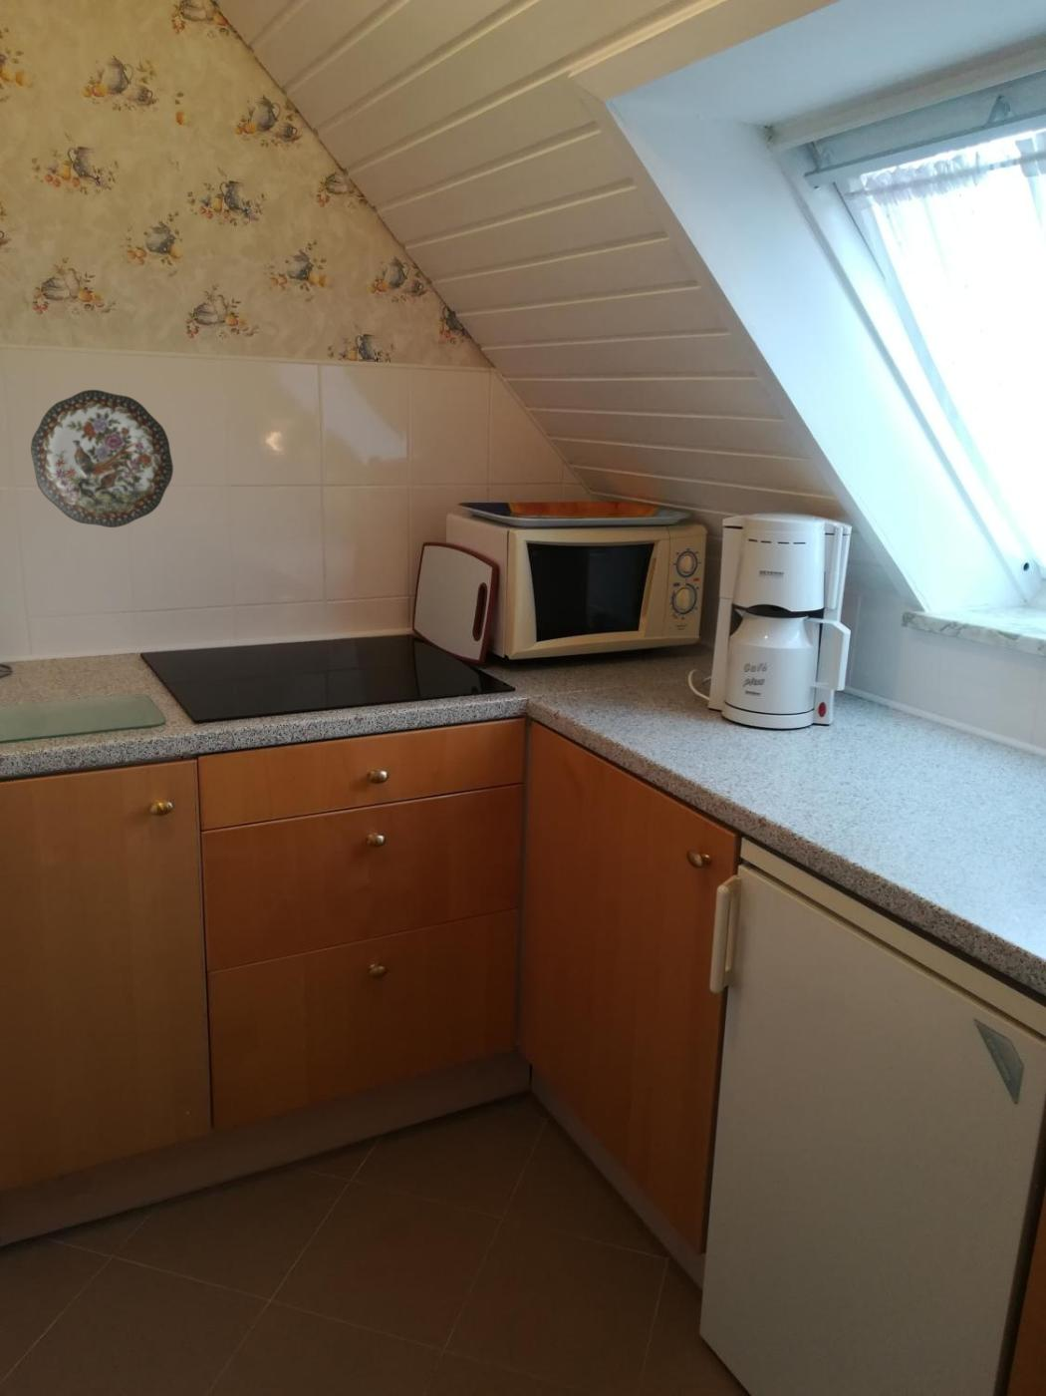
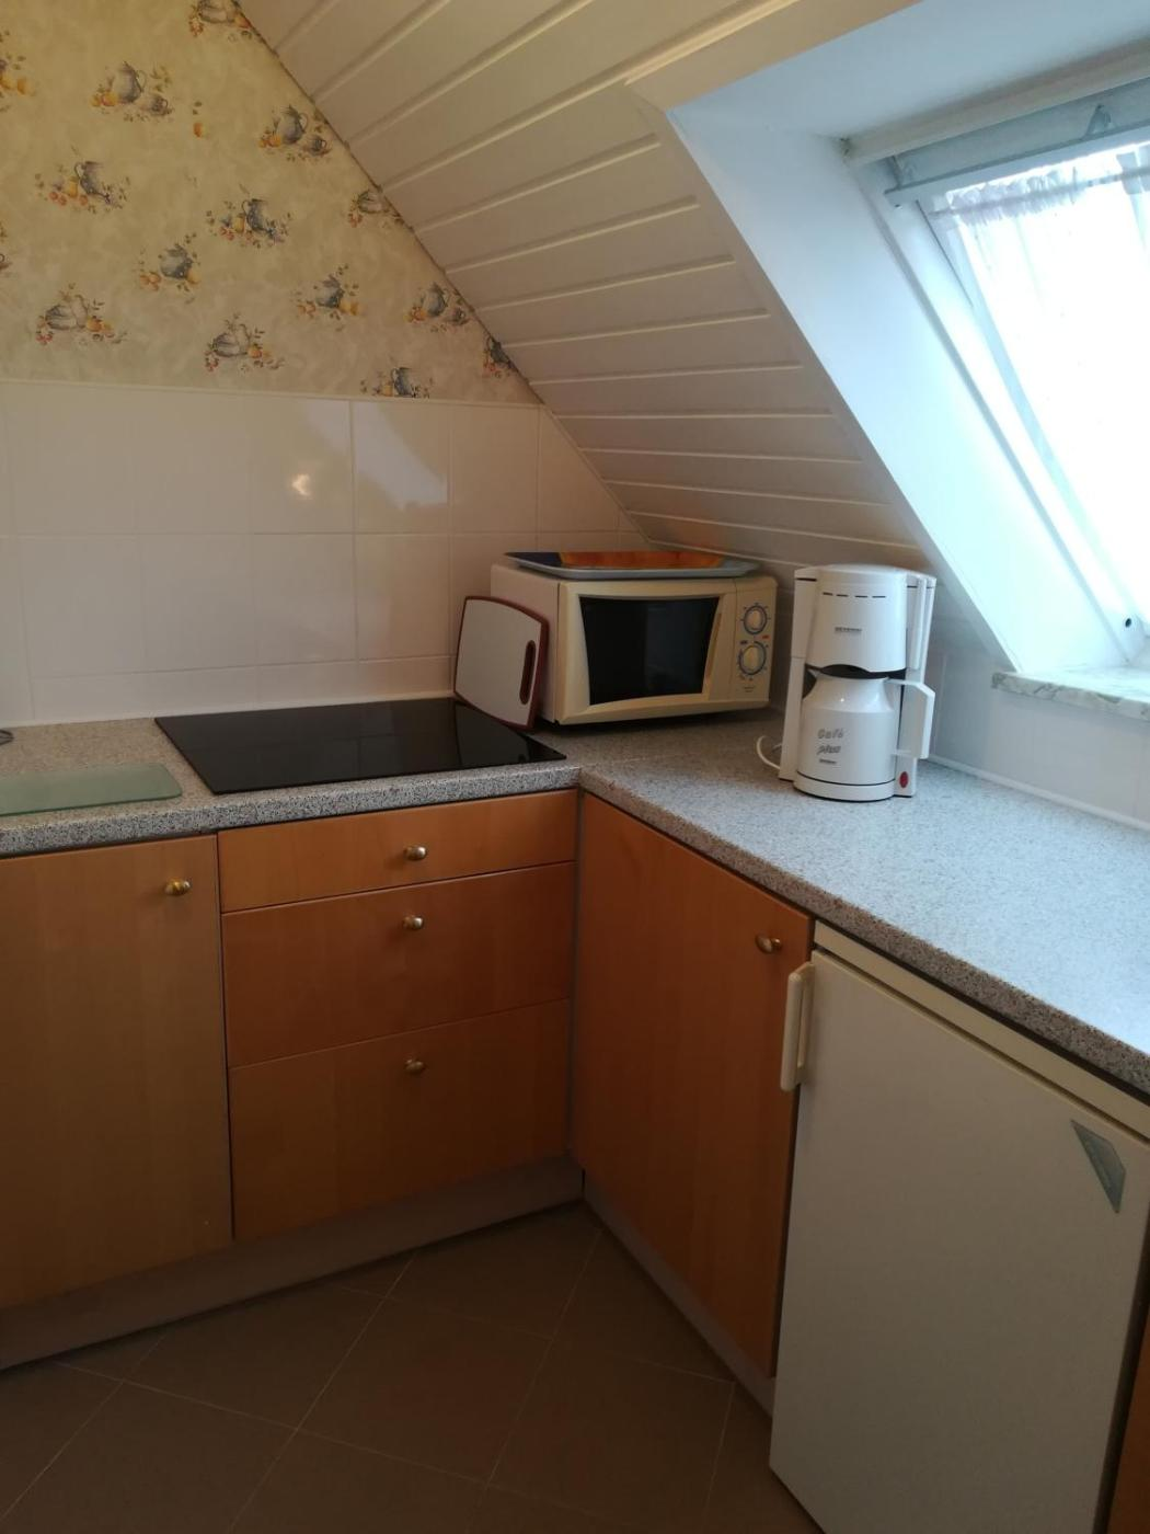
- decorative plate (102, 458)
